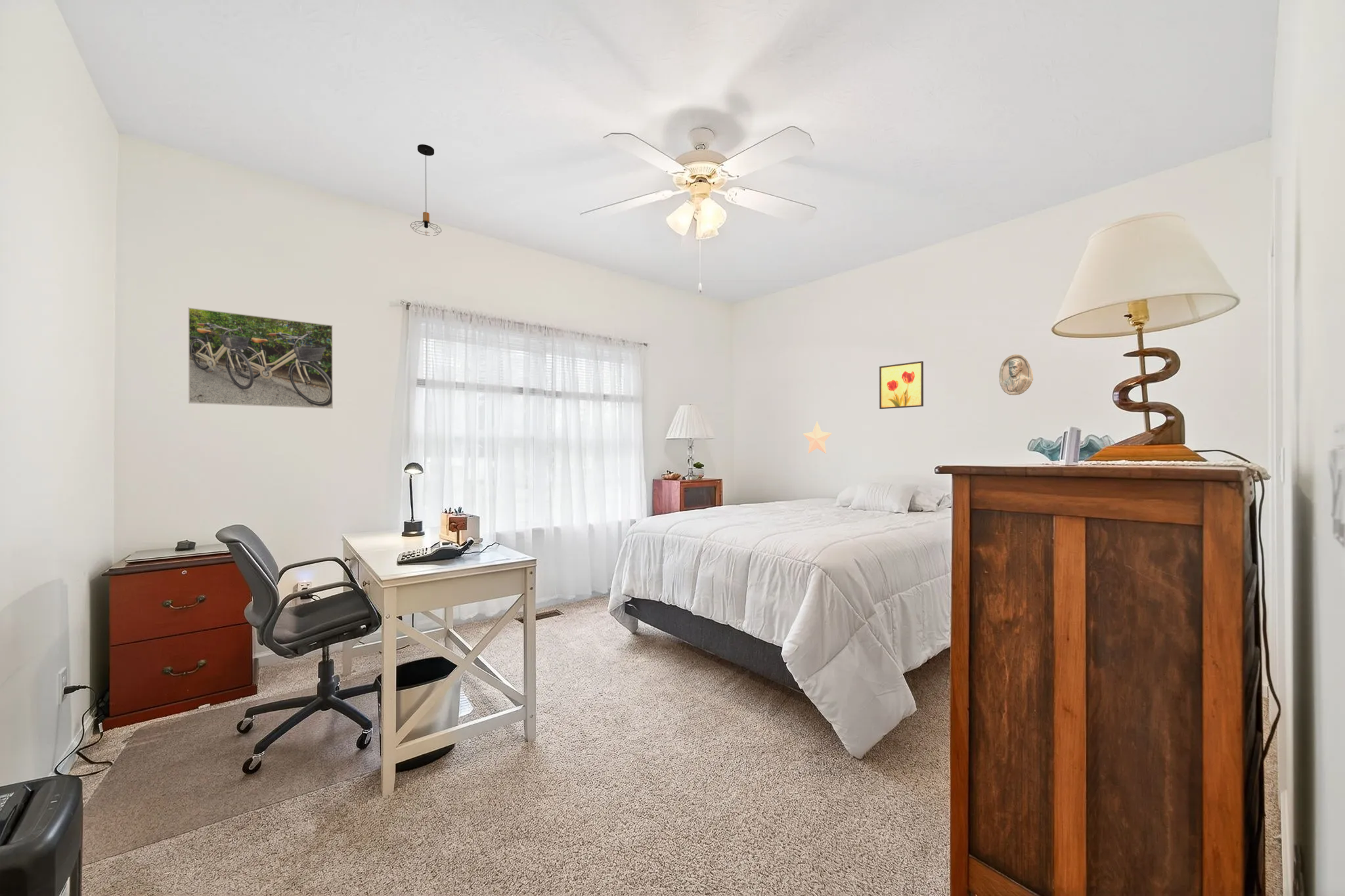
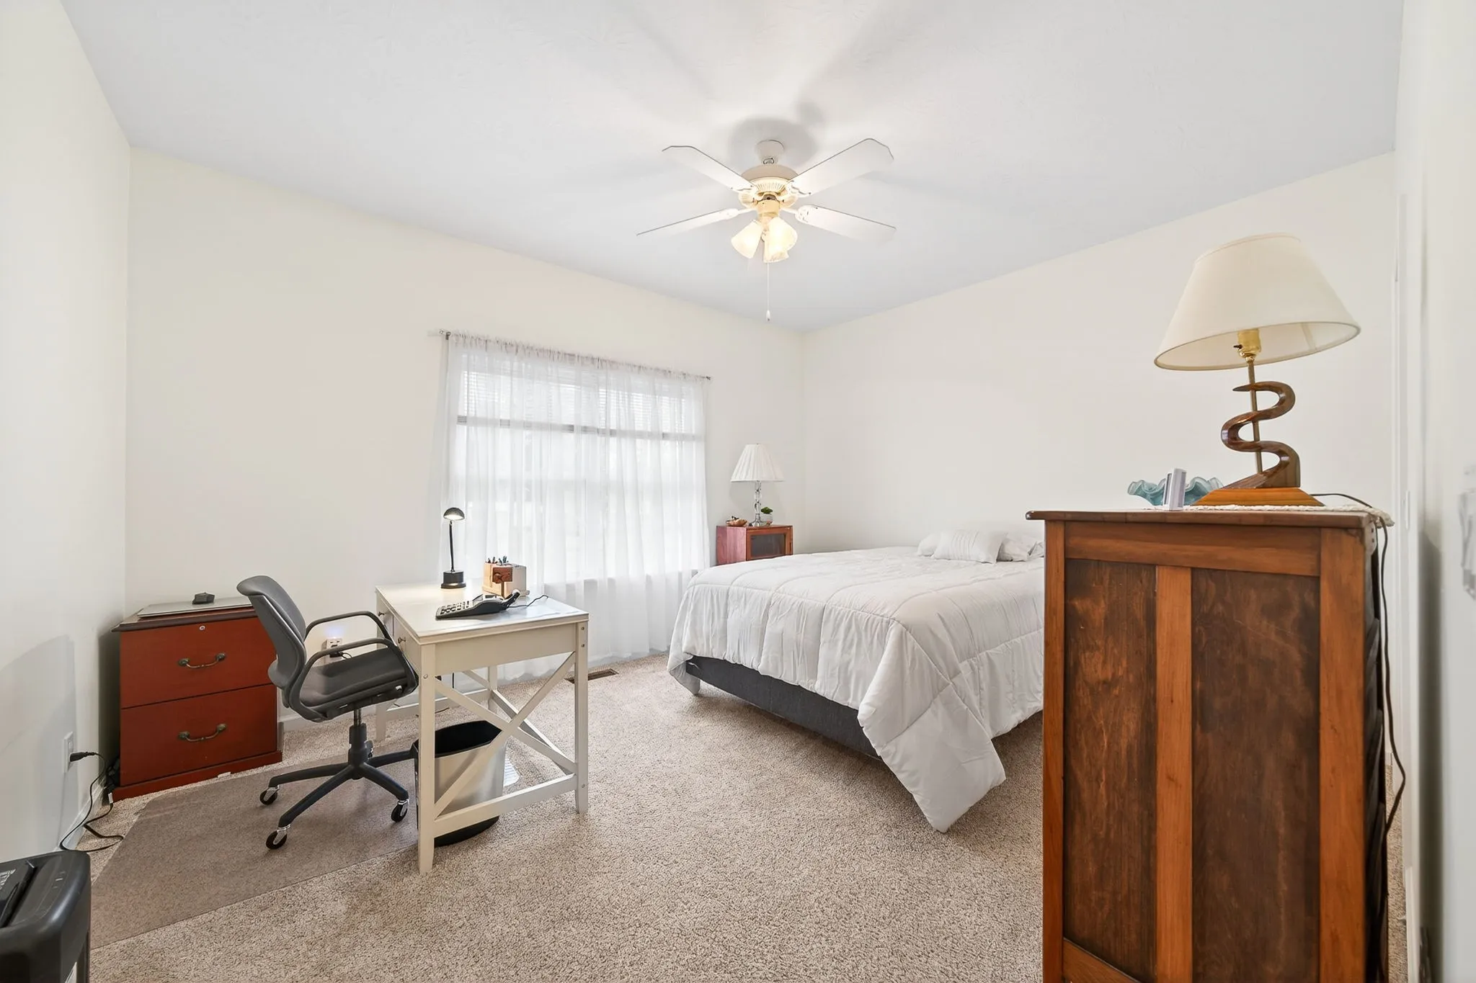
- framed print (265, 362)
- pendant light (426, 193)
- decorative star (817, 437)
- portrait medallion (1015, 374)
- wall art (901, 385)
